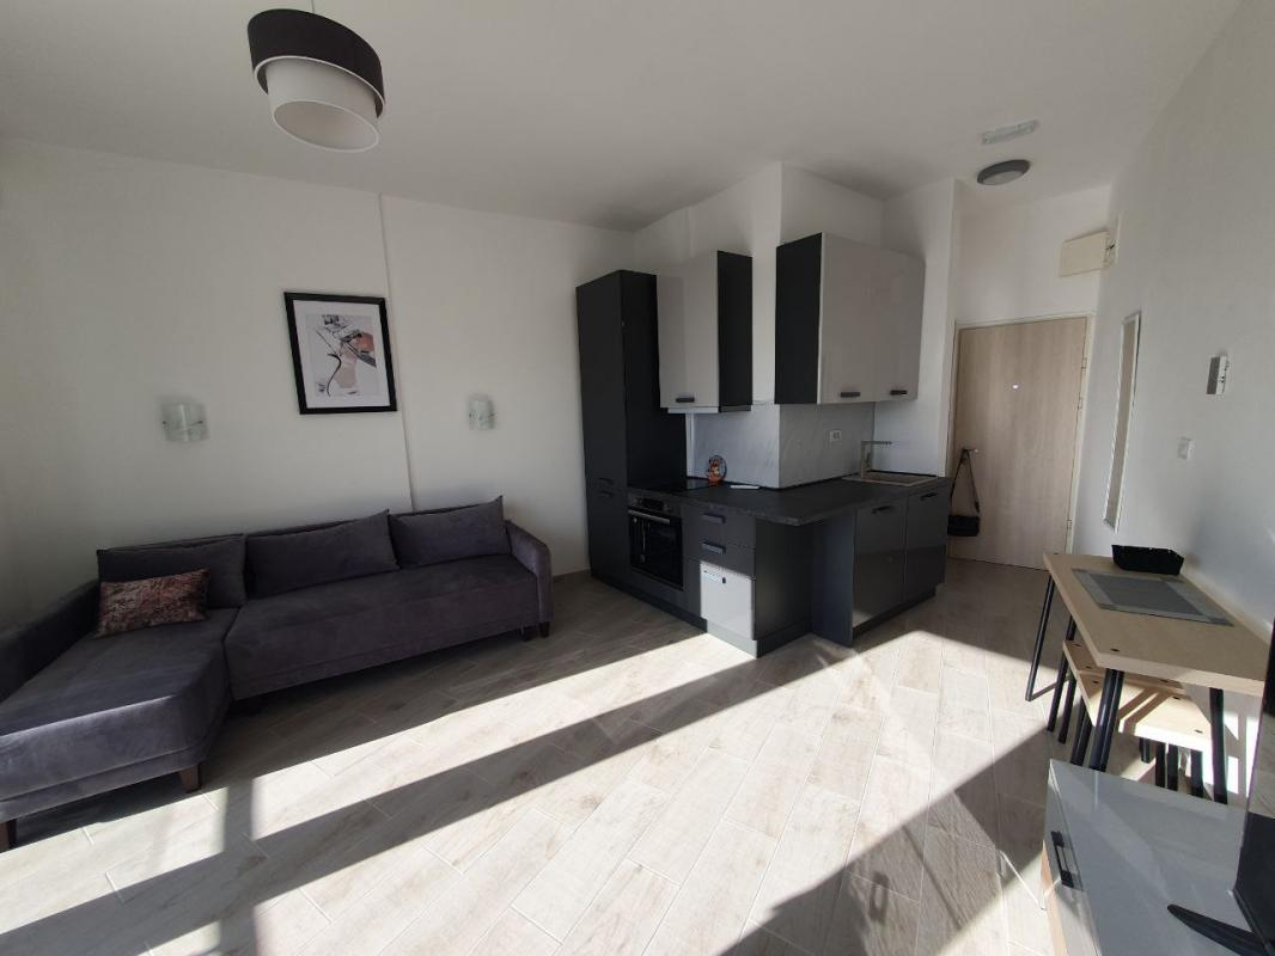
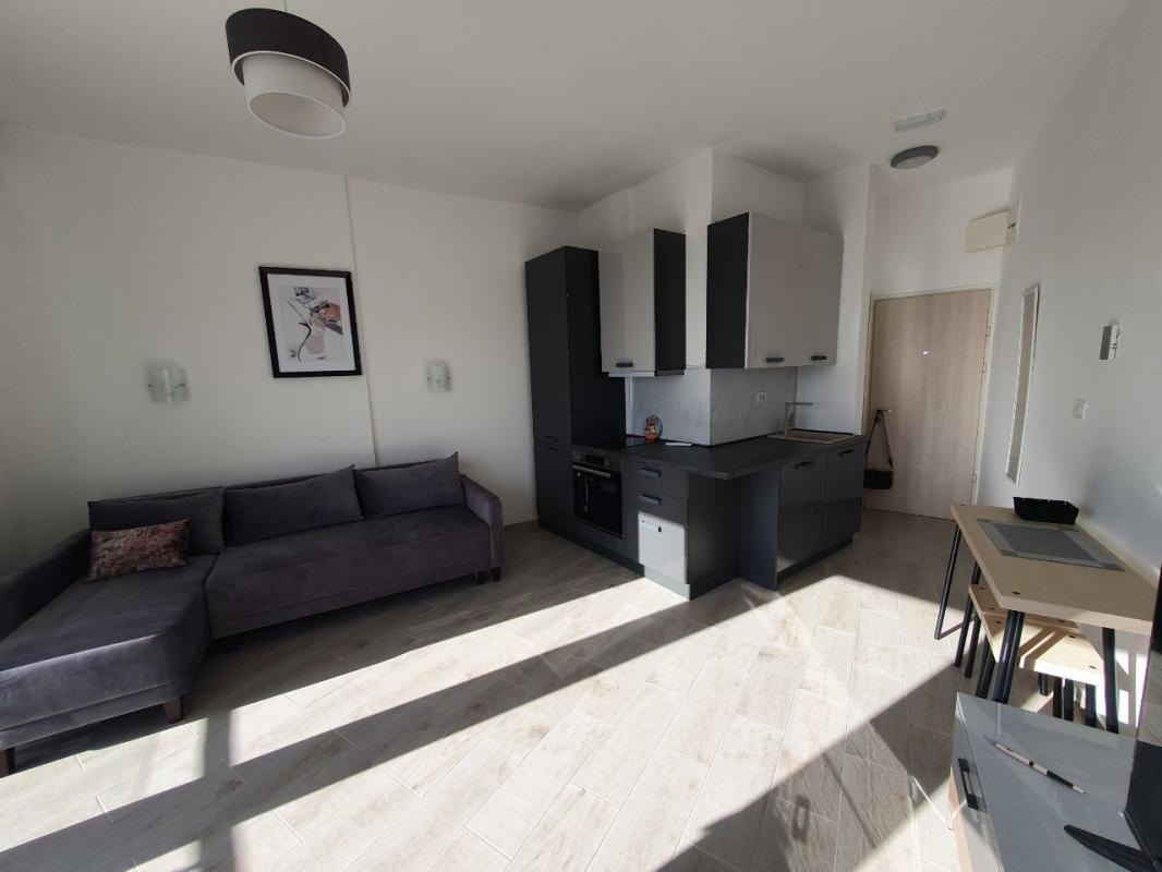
+ pen (1038, 766)
